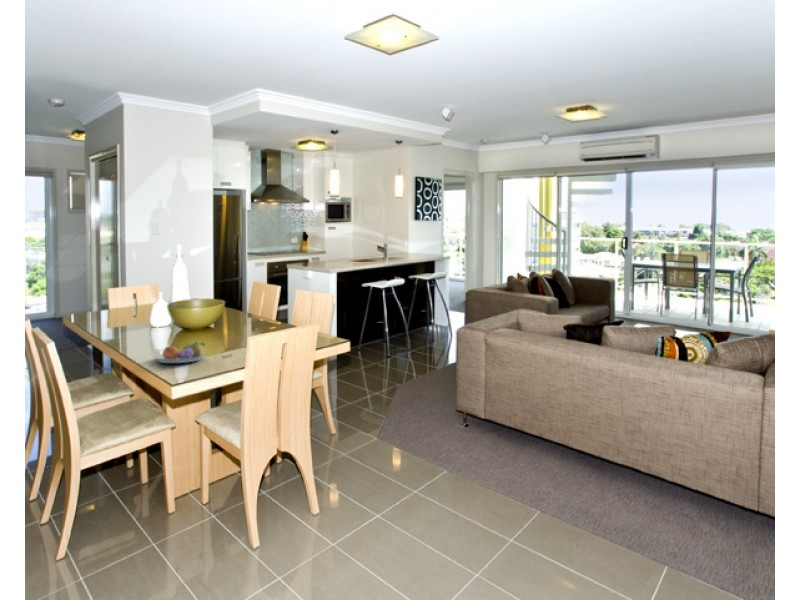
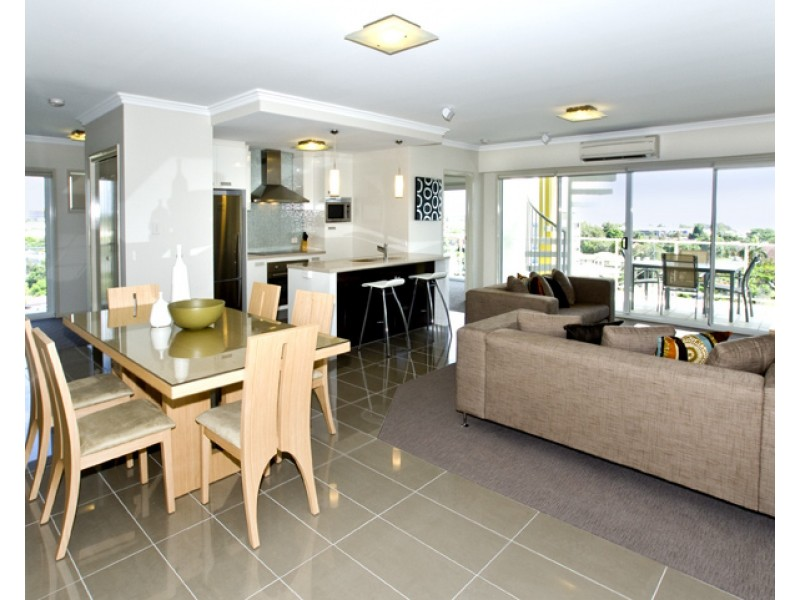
- fruit bowl (181, 351)
